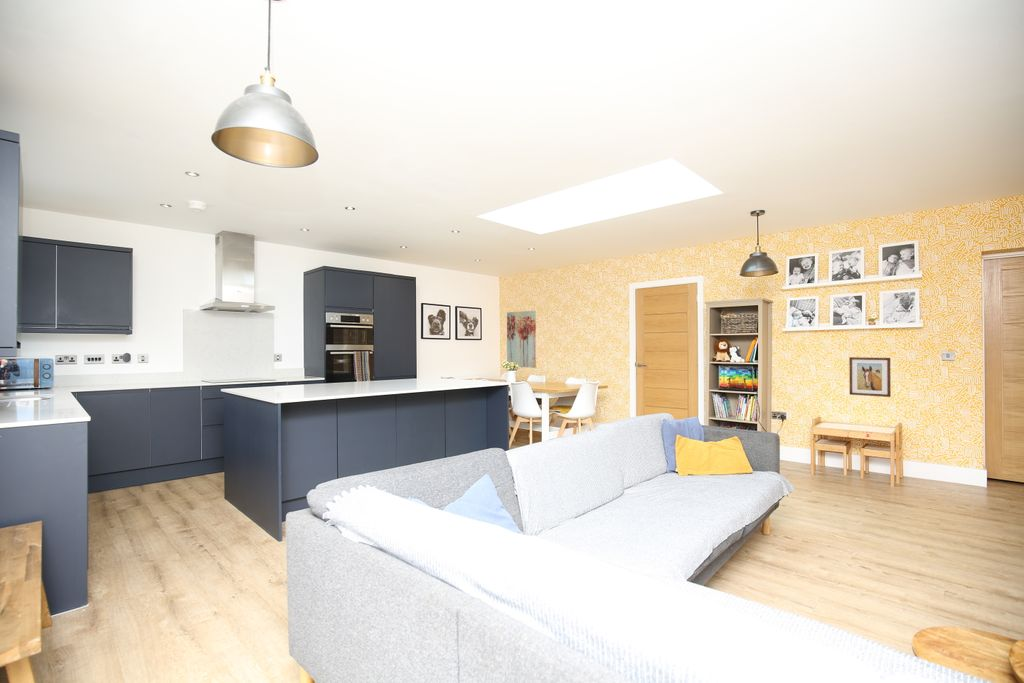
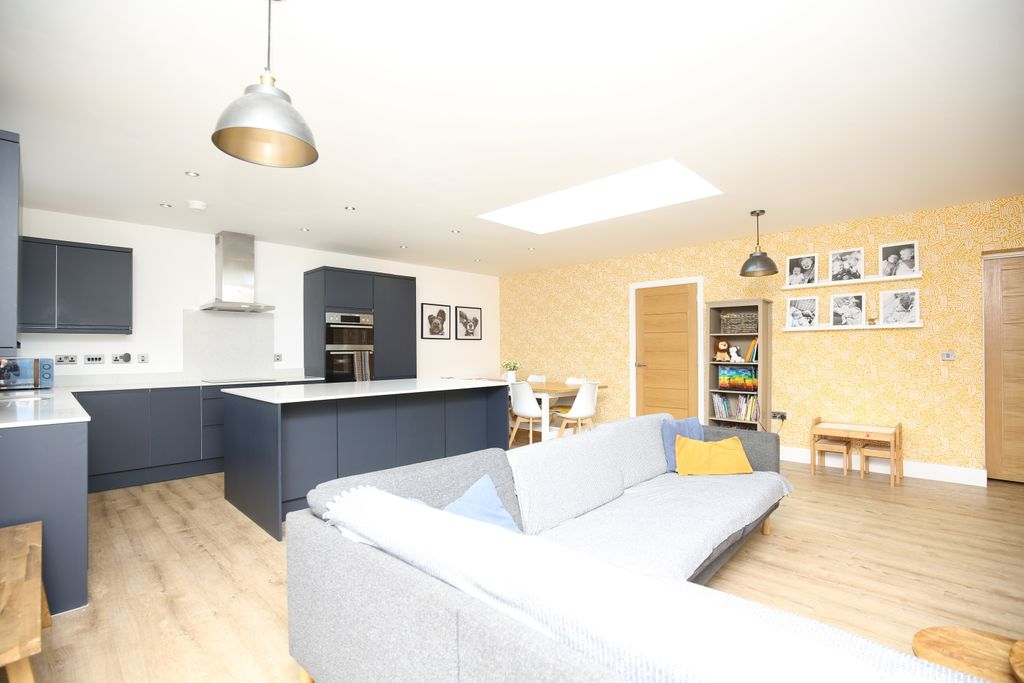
- wall art (869, 376)
- wall art (521, 339)
